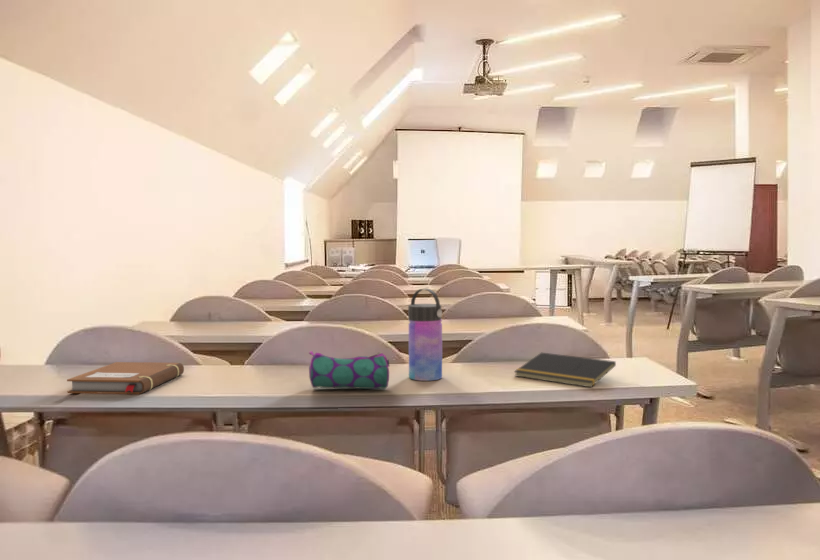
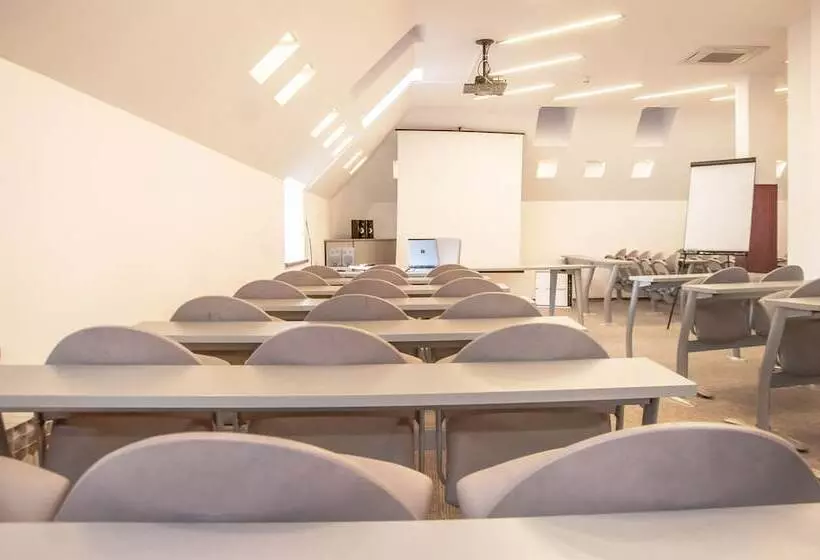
- notepad (564, 368)
- pencil case (349, 370)
- notebook (128, 377)
- water bottle (425, 333)
